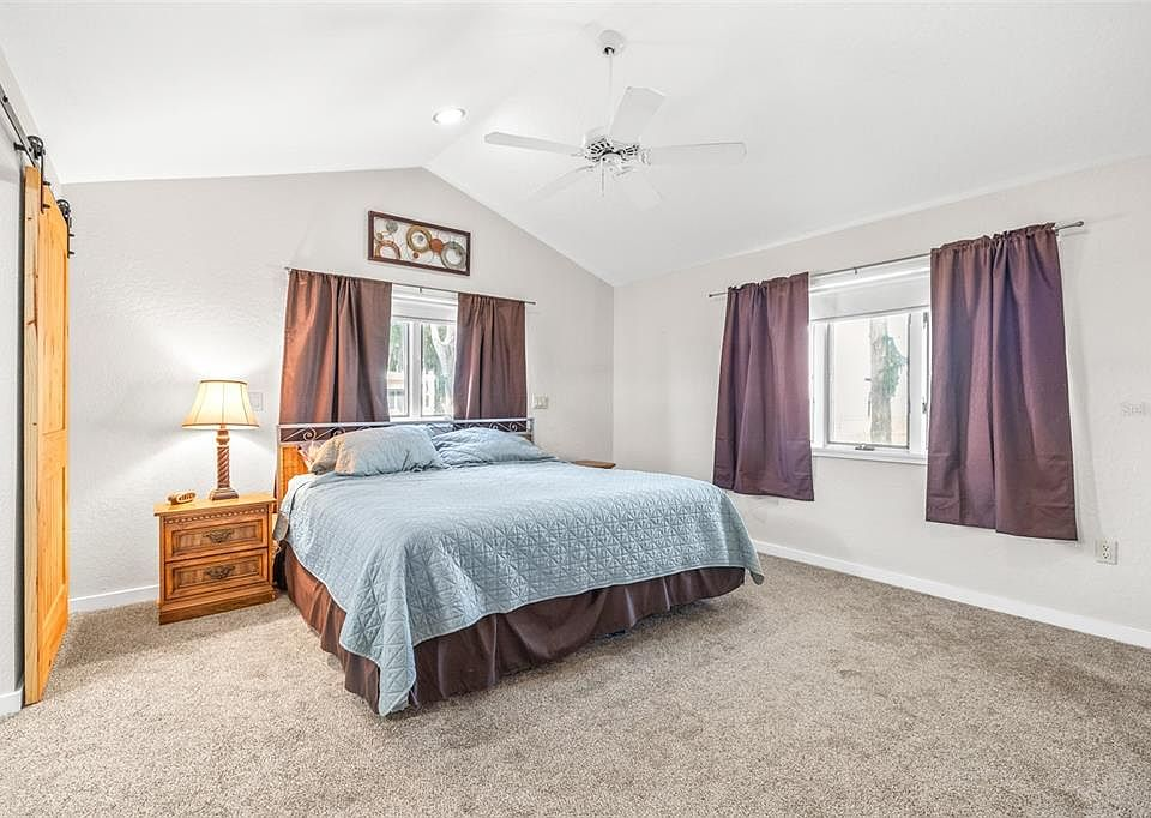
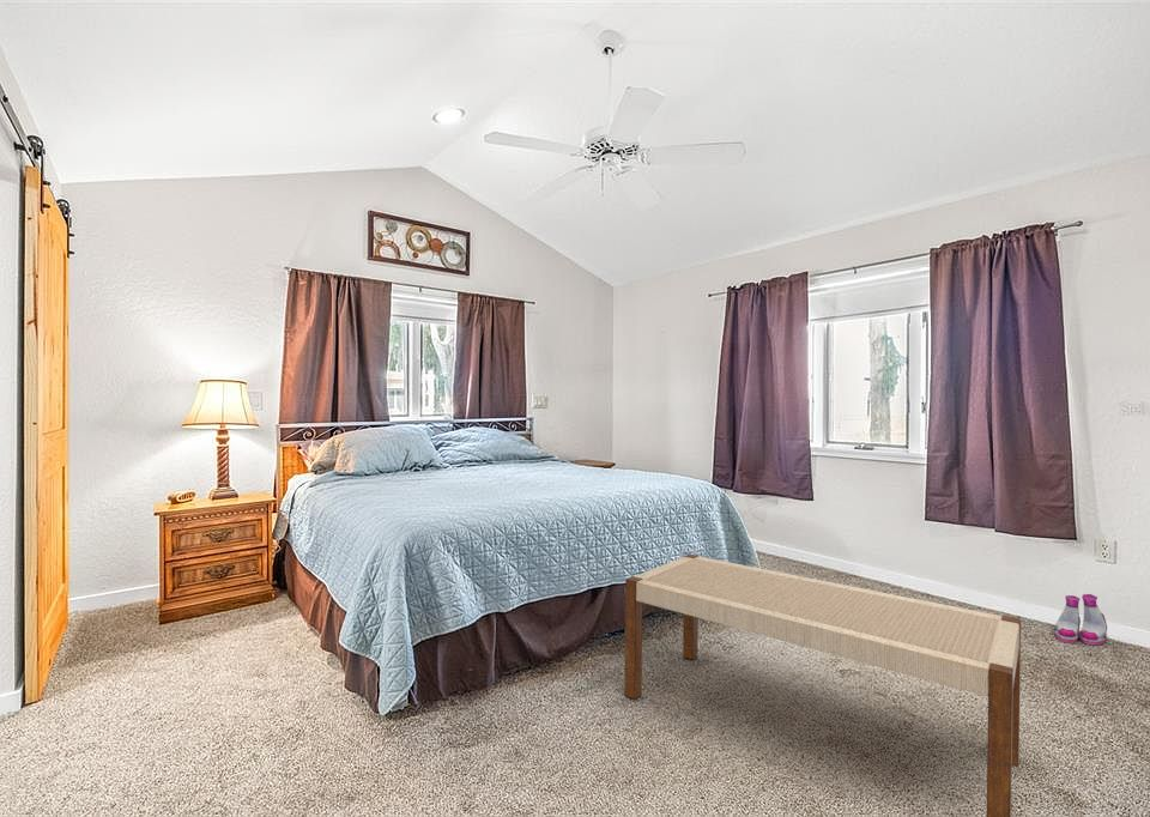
+ bench (807, 647)
+ boots (1078, 616)
